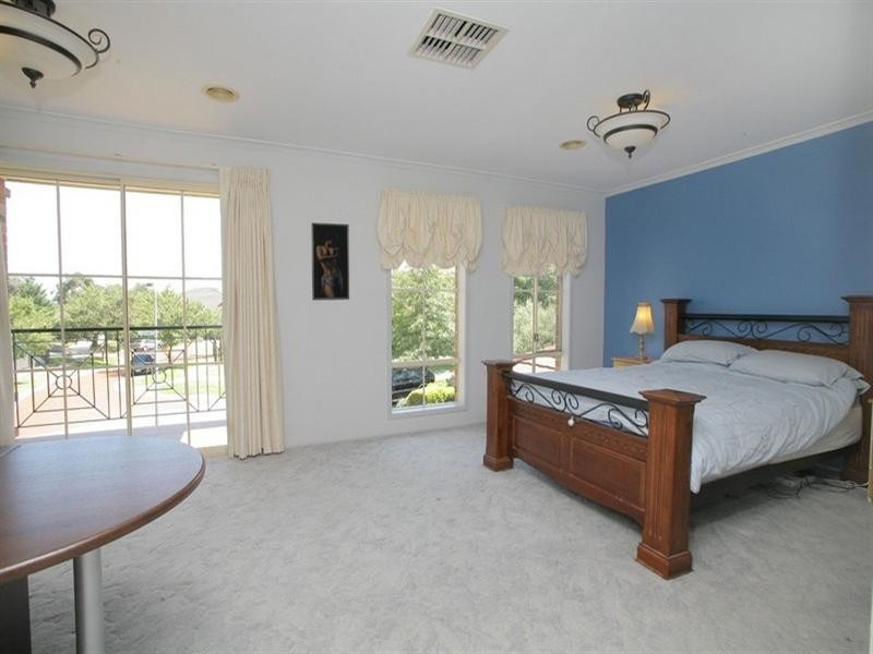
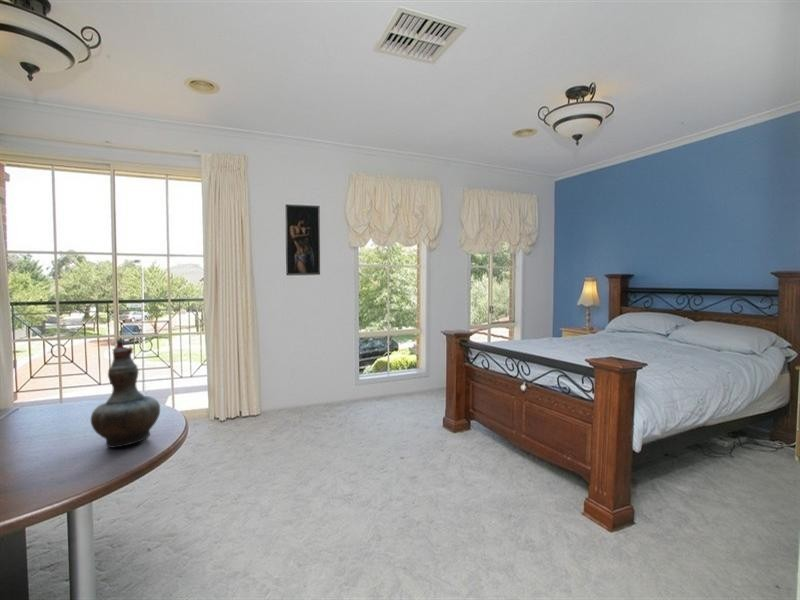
+ decorative vase (126, 390)
